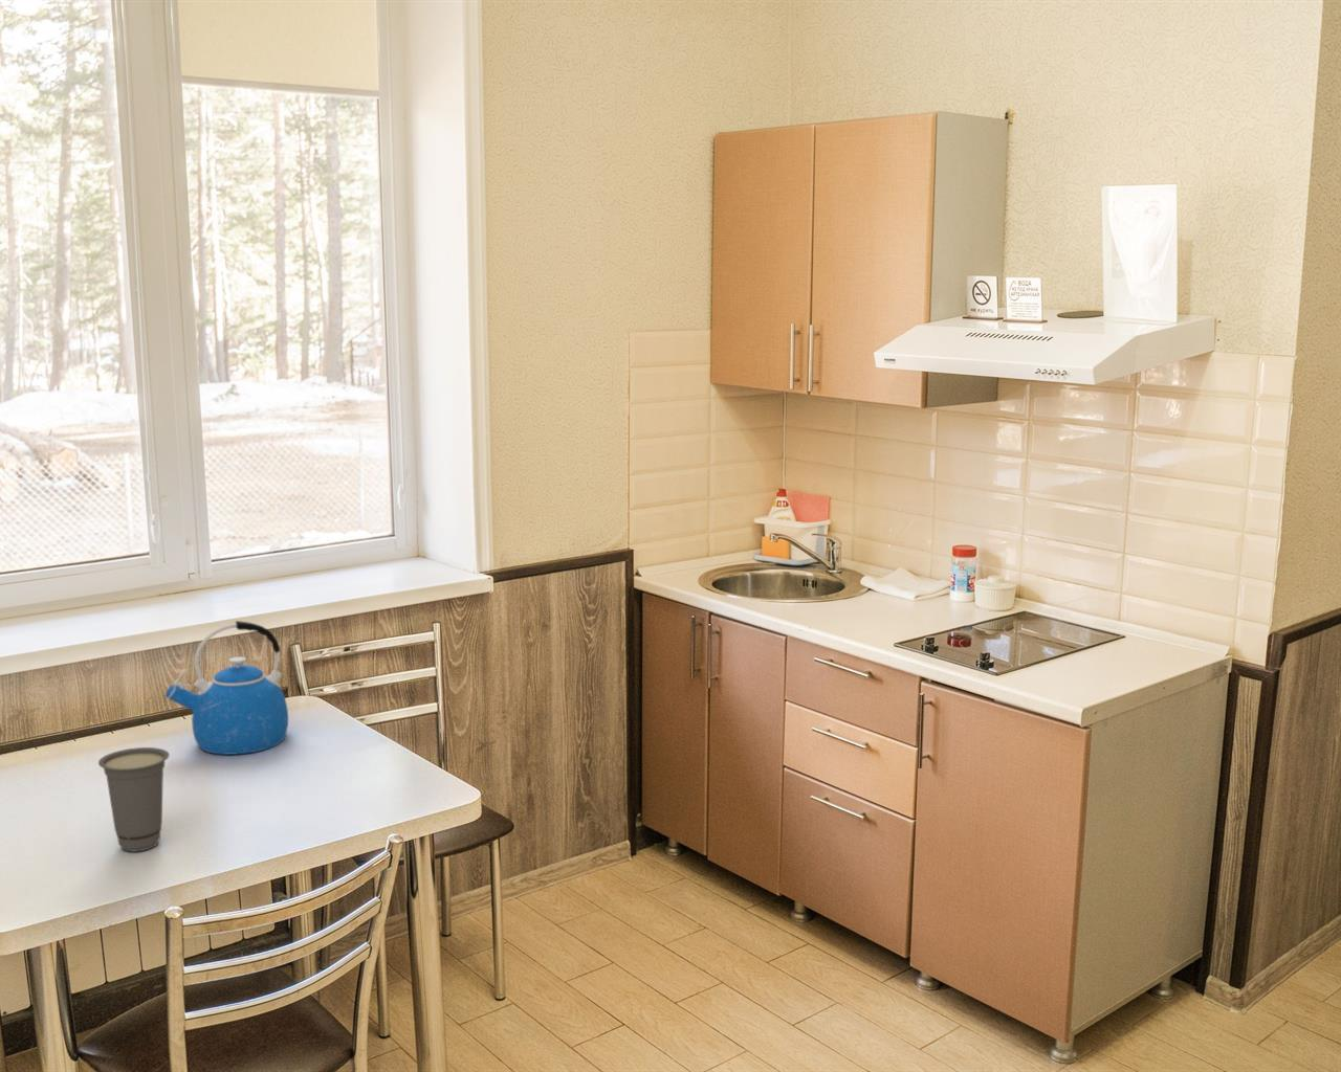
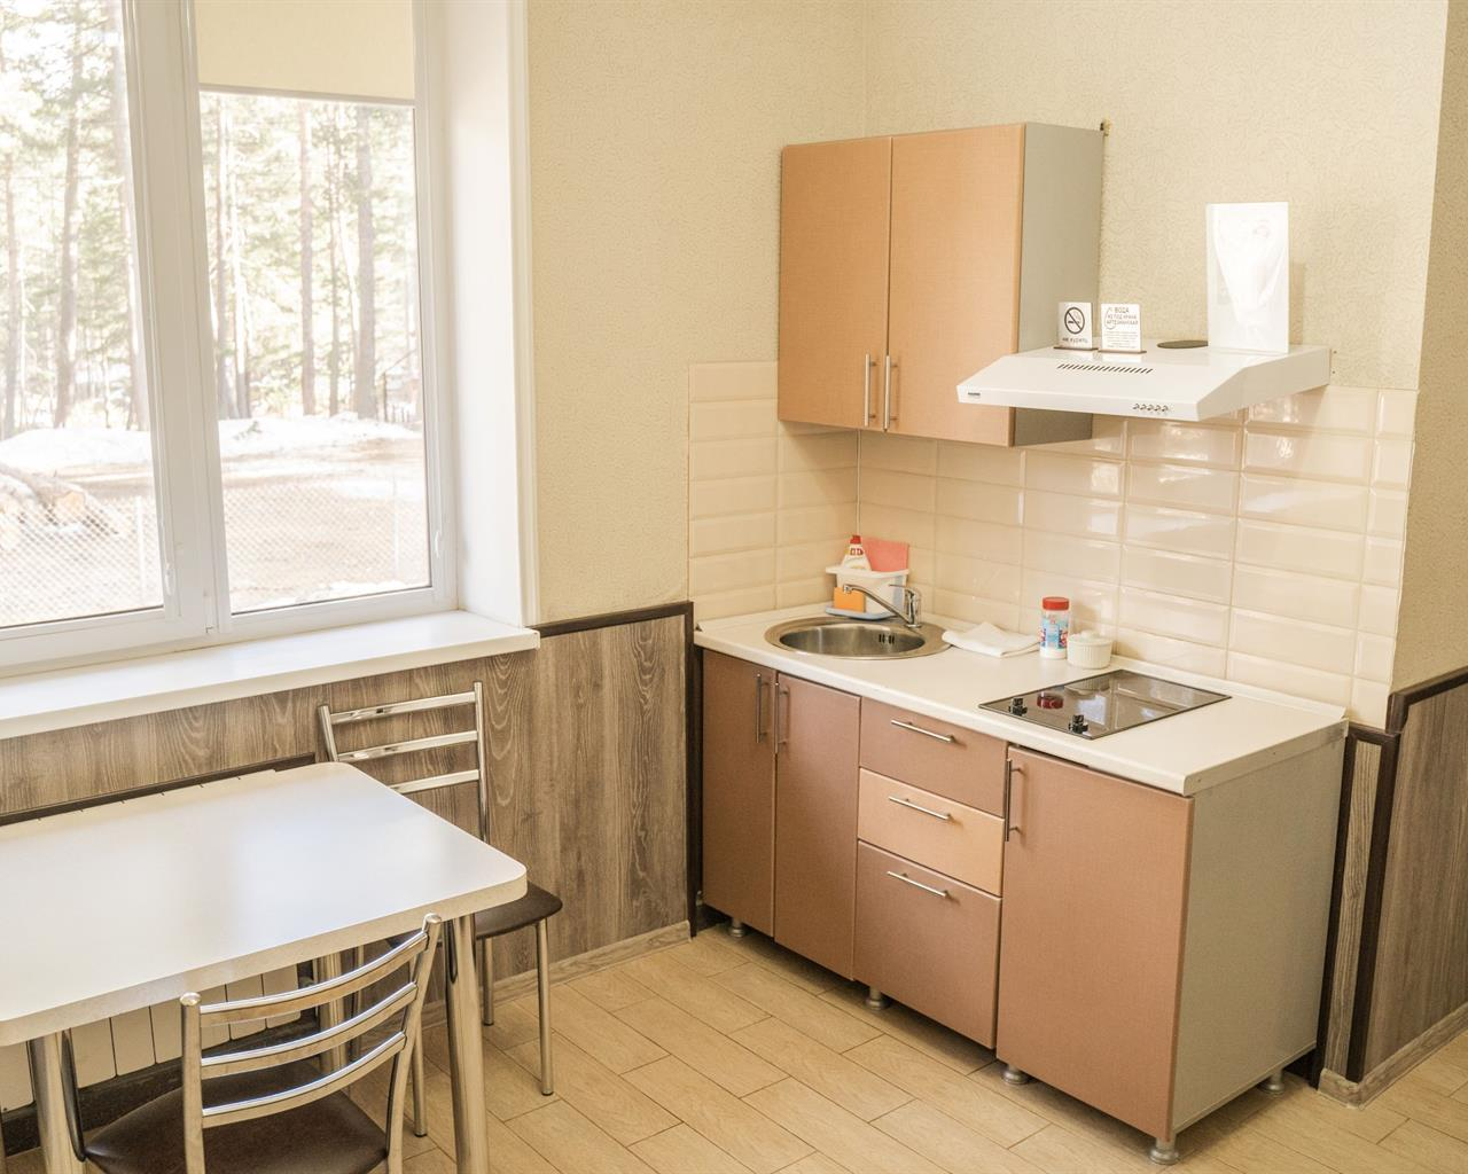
- cup (136, 801)
- kettle (227, 684)
